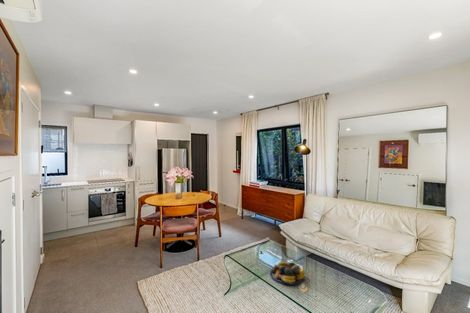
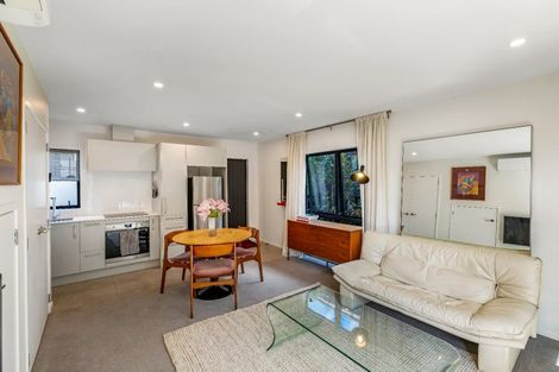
- fruit bowl (286, 268)
